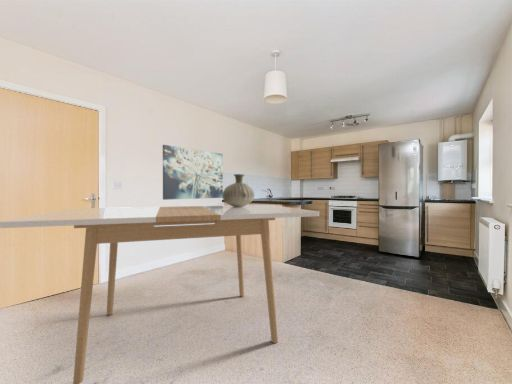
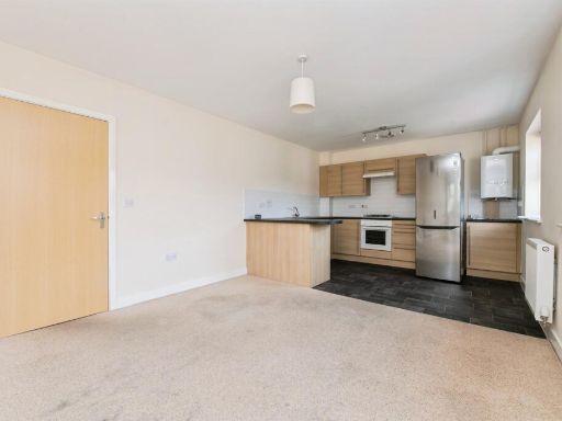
- dining table (184, 238)
- wall art (196, 174)
- vase (238, 190)
